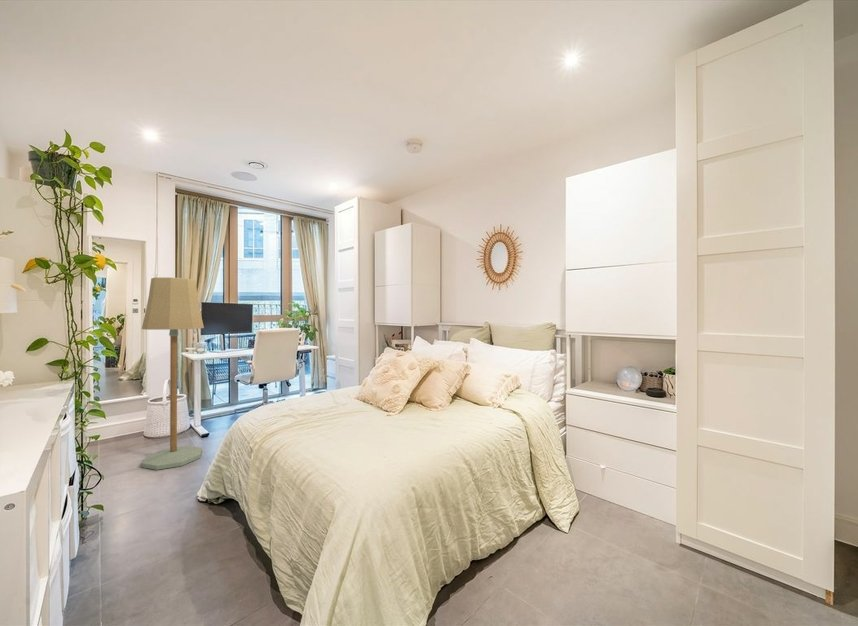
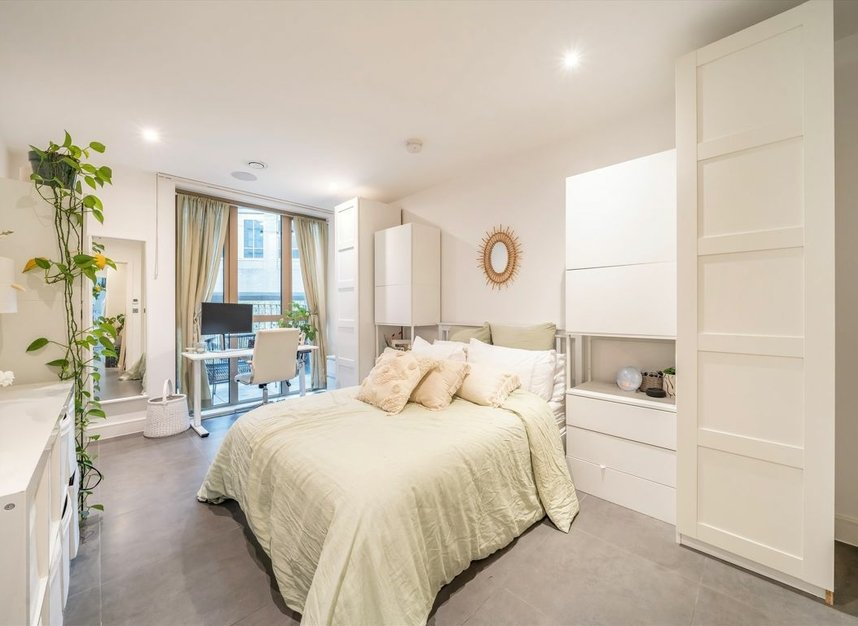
- floor lamp (173, 369)
